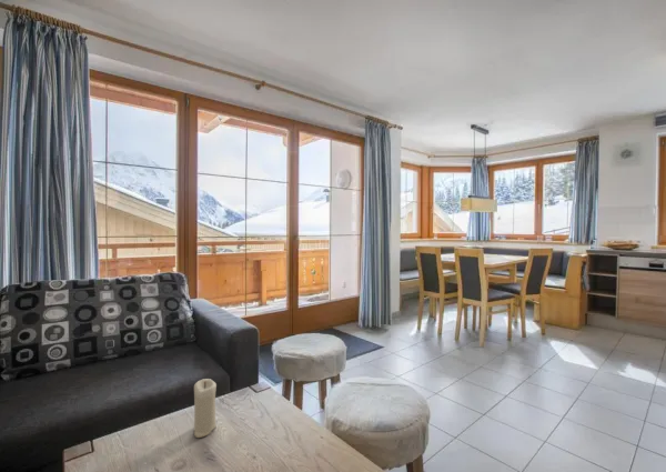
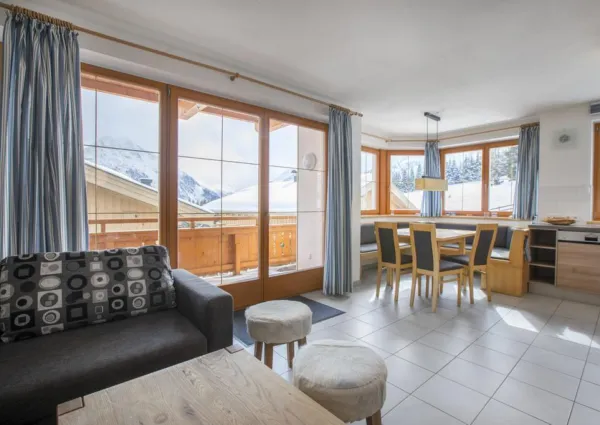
- candle (204, 405)
